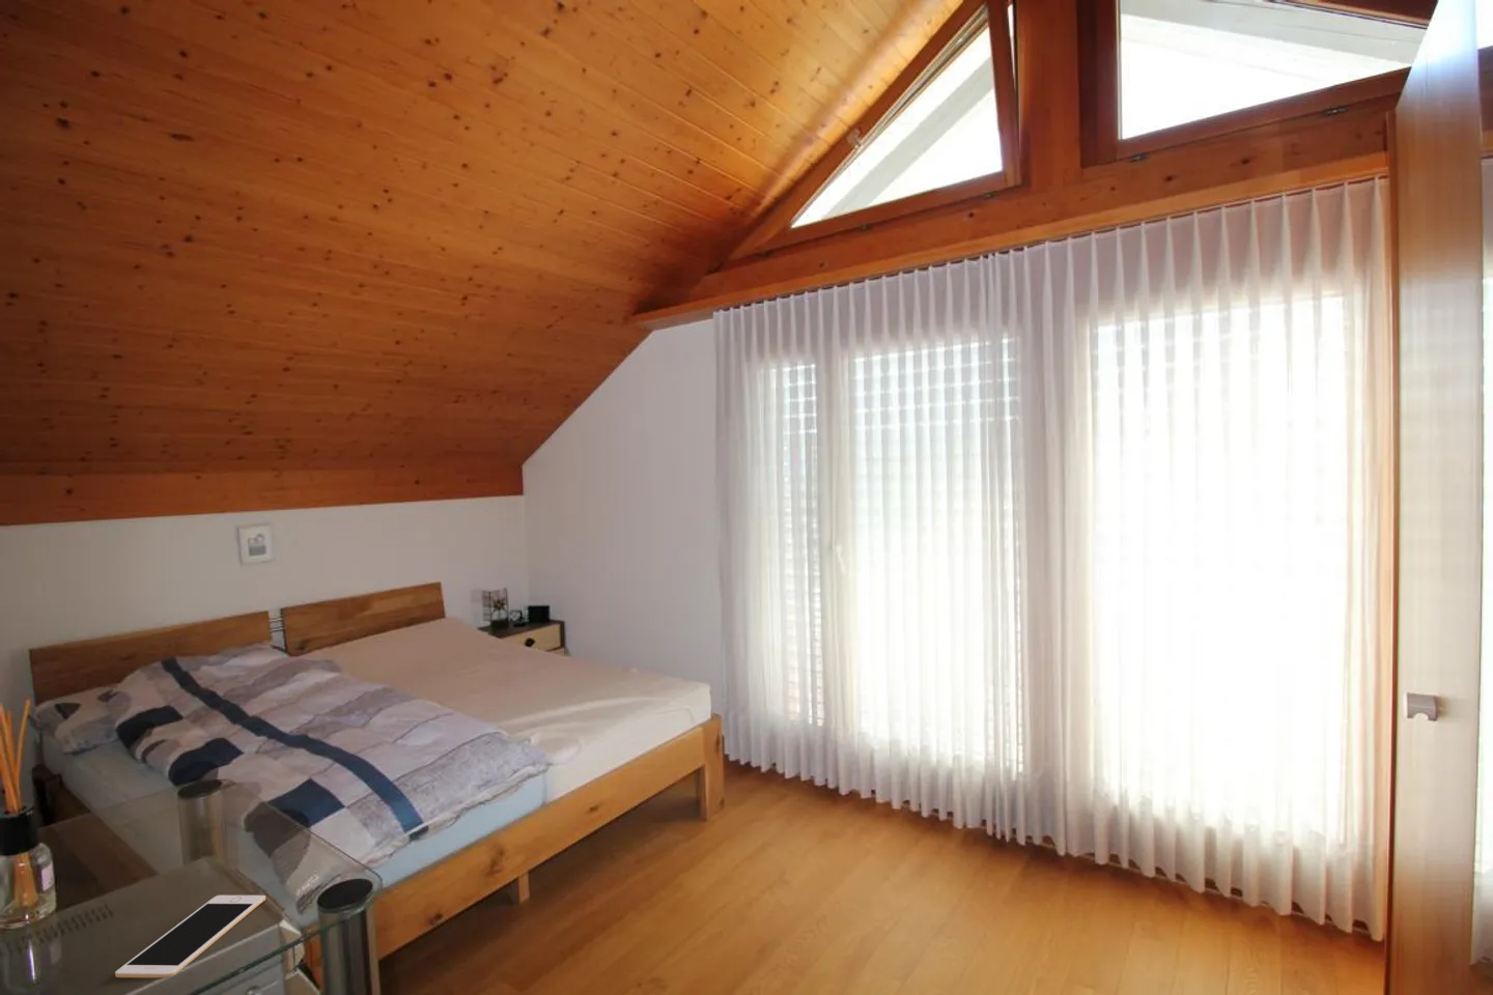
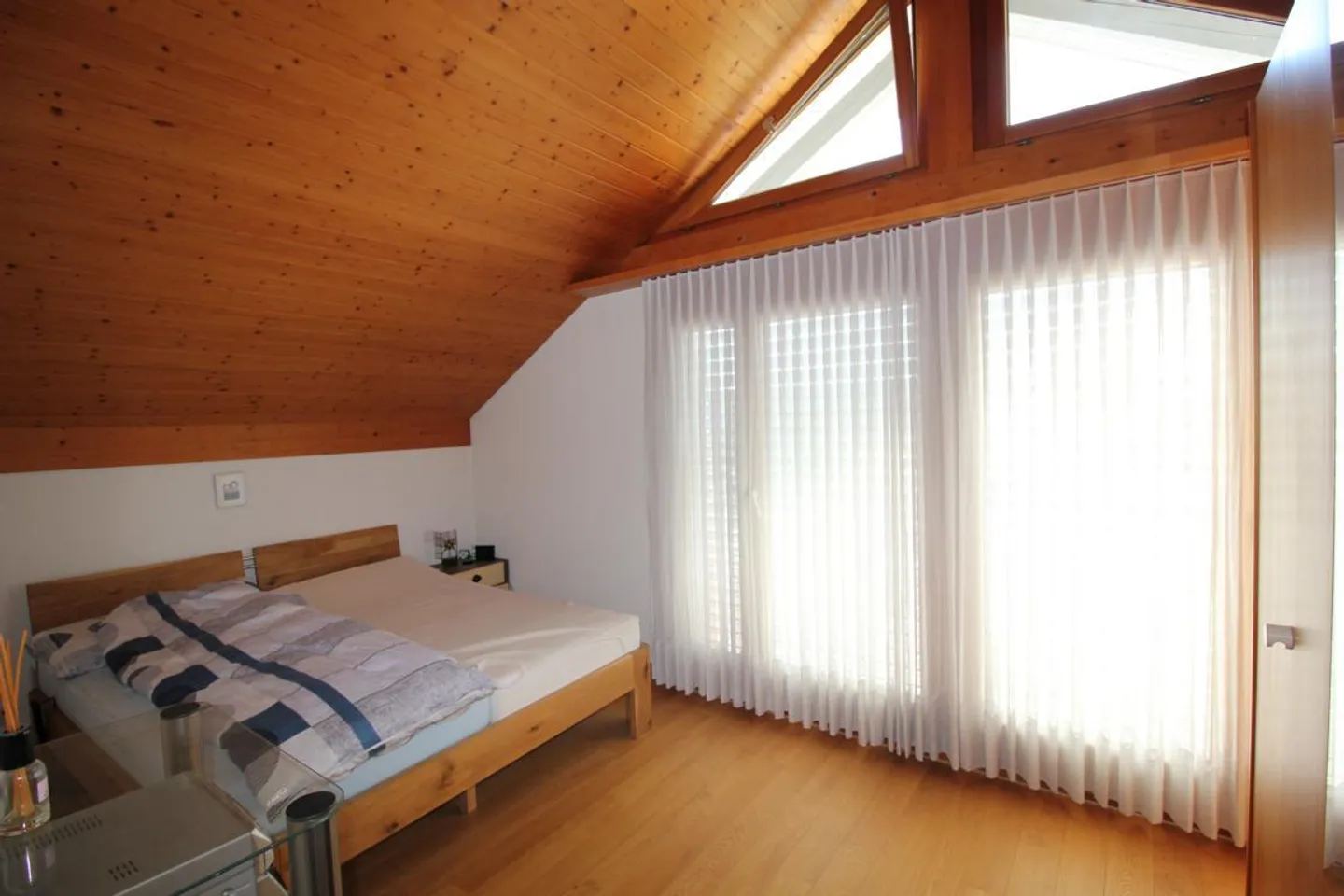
- cell phone (196, 933)
